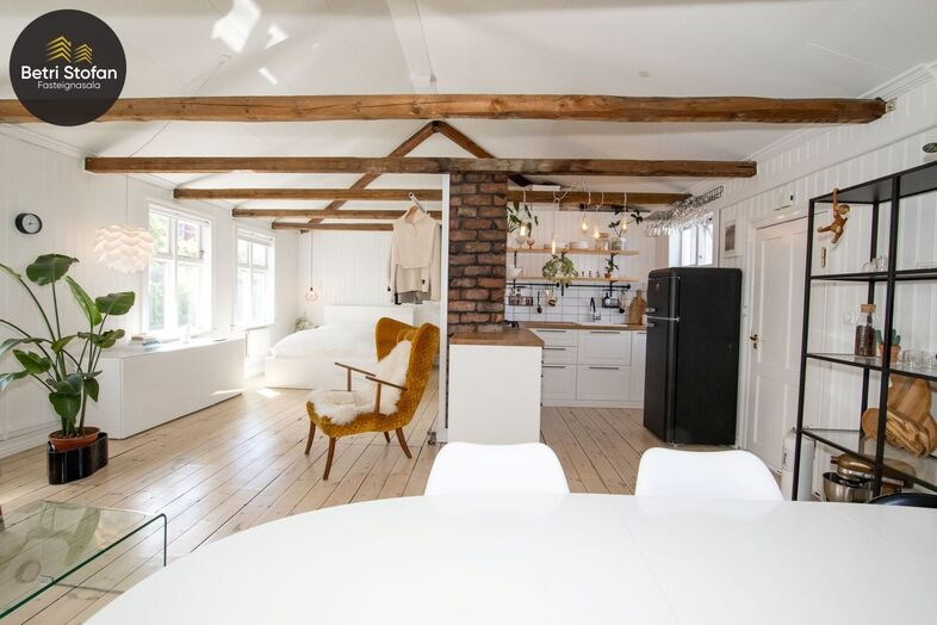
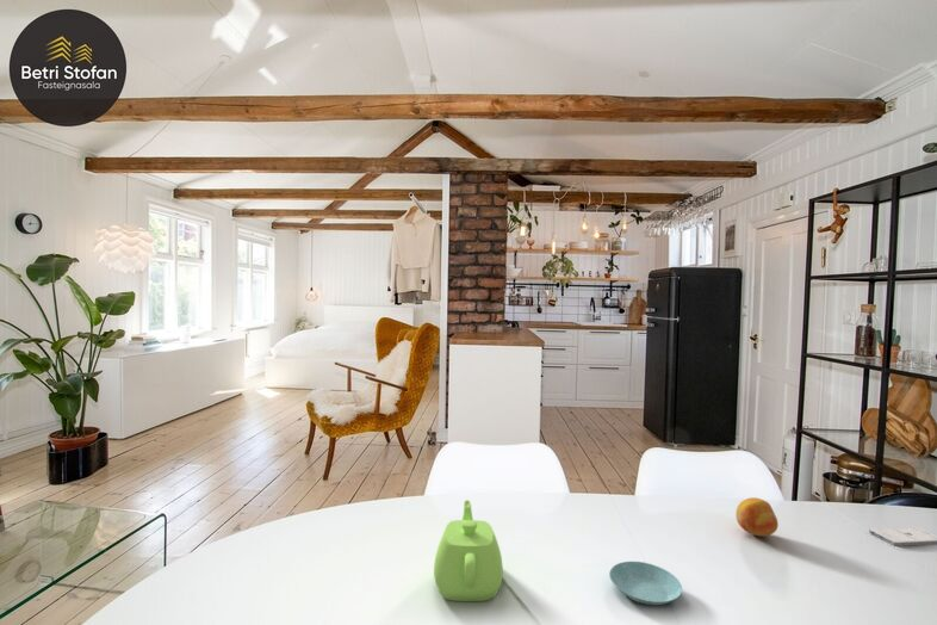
+ saucer (644, 586)
+ fruit (756, 515)
+ teapot (468, 549)
+ smartphone (906, 536)
